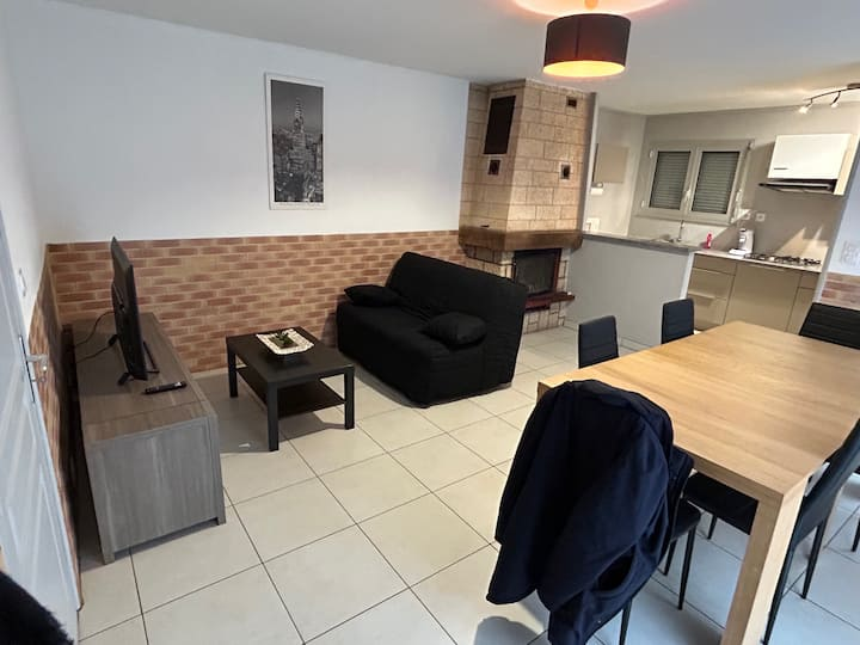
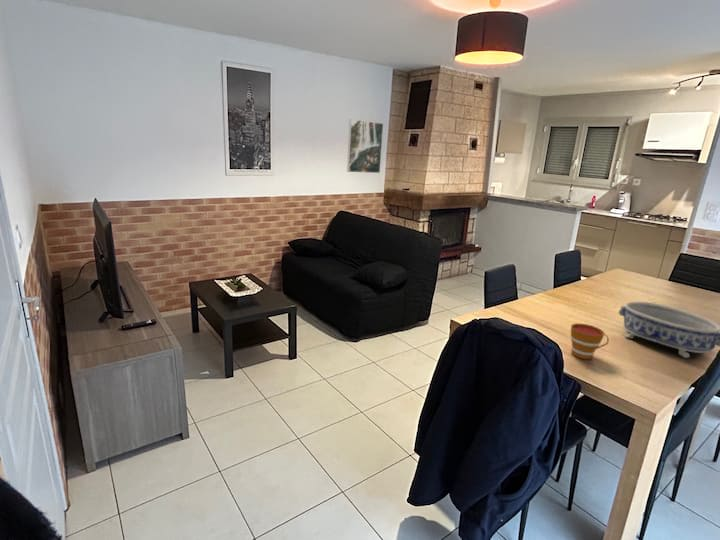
+ decorative bowl (666, 328)
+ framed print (365, 147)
+ cup (587, 342)
